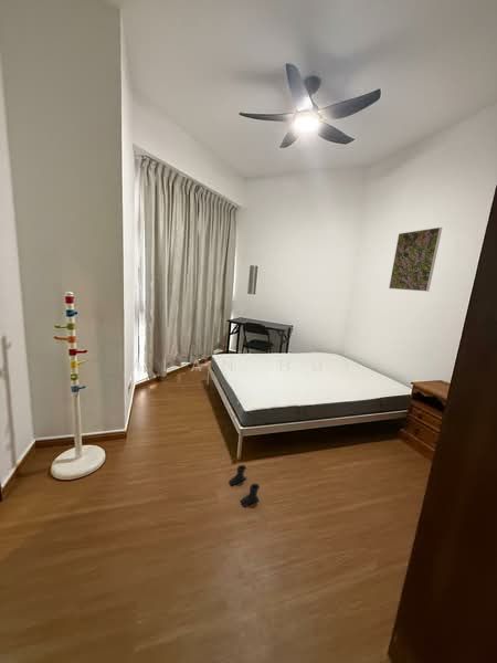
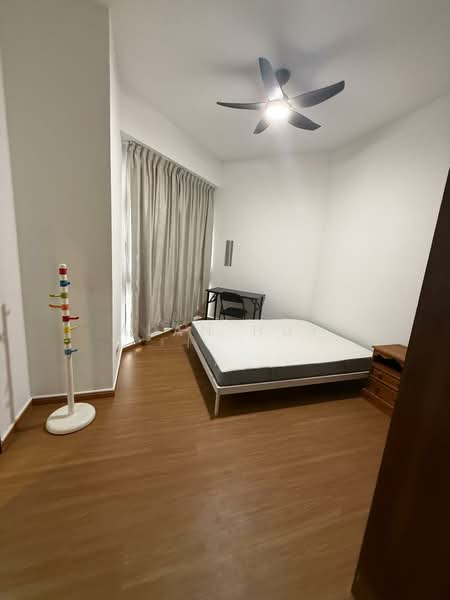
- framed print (412, 261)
- boots (242, 481)
